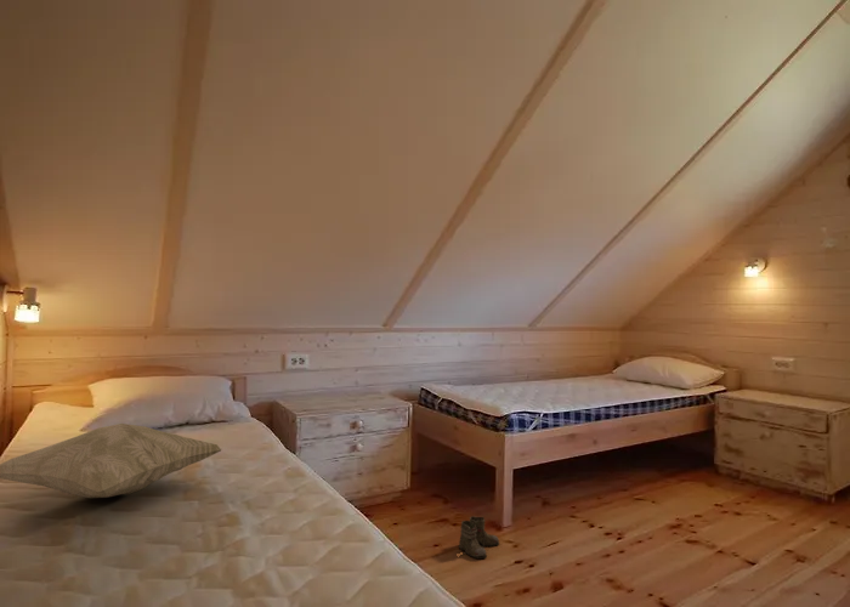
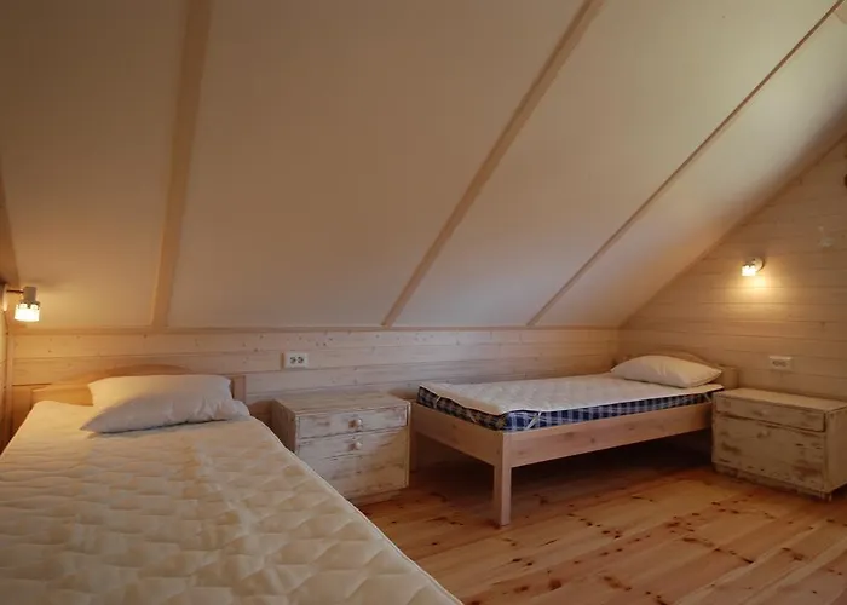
- decorative pillow (113, 459)
- boots (477, 534)
